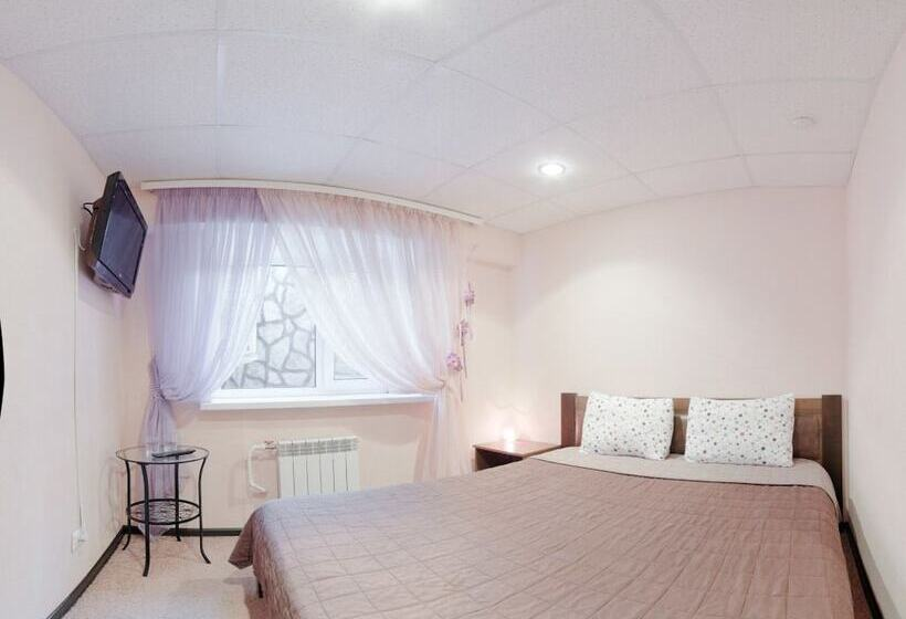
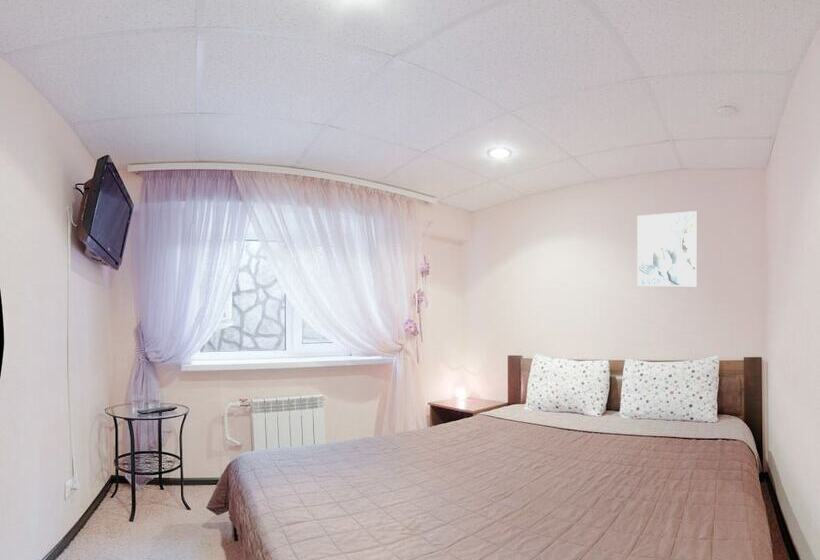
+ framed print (665, 250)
